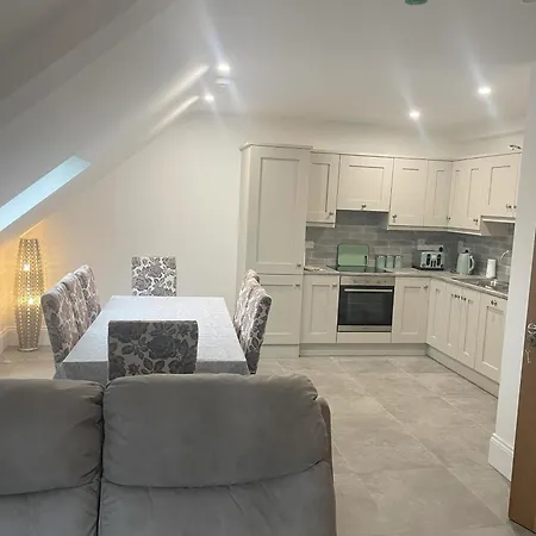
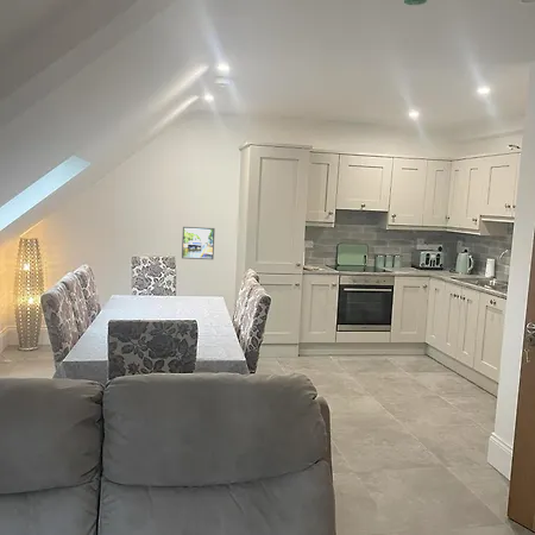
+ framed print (197, 243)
